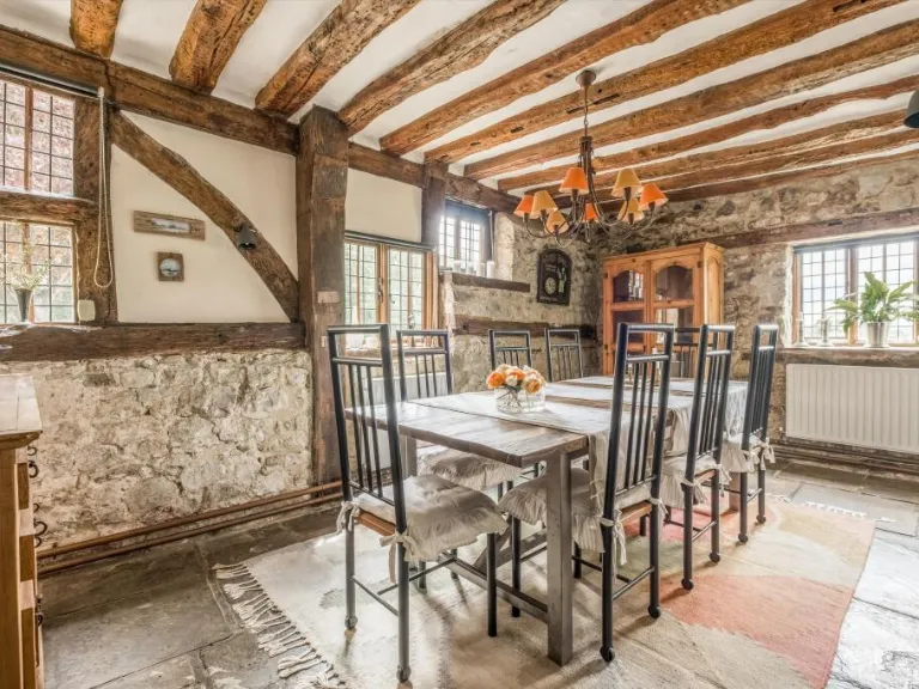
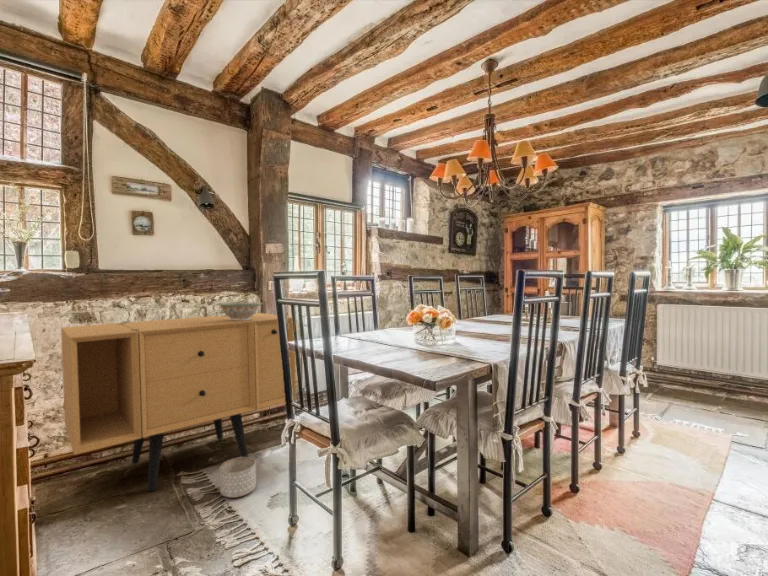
+ decorative bowl (240, 311)
+ sideboard (188, 392)
+ planter (238, 477)
